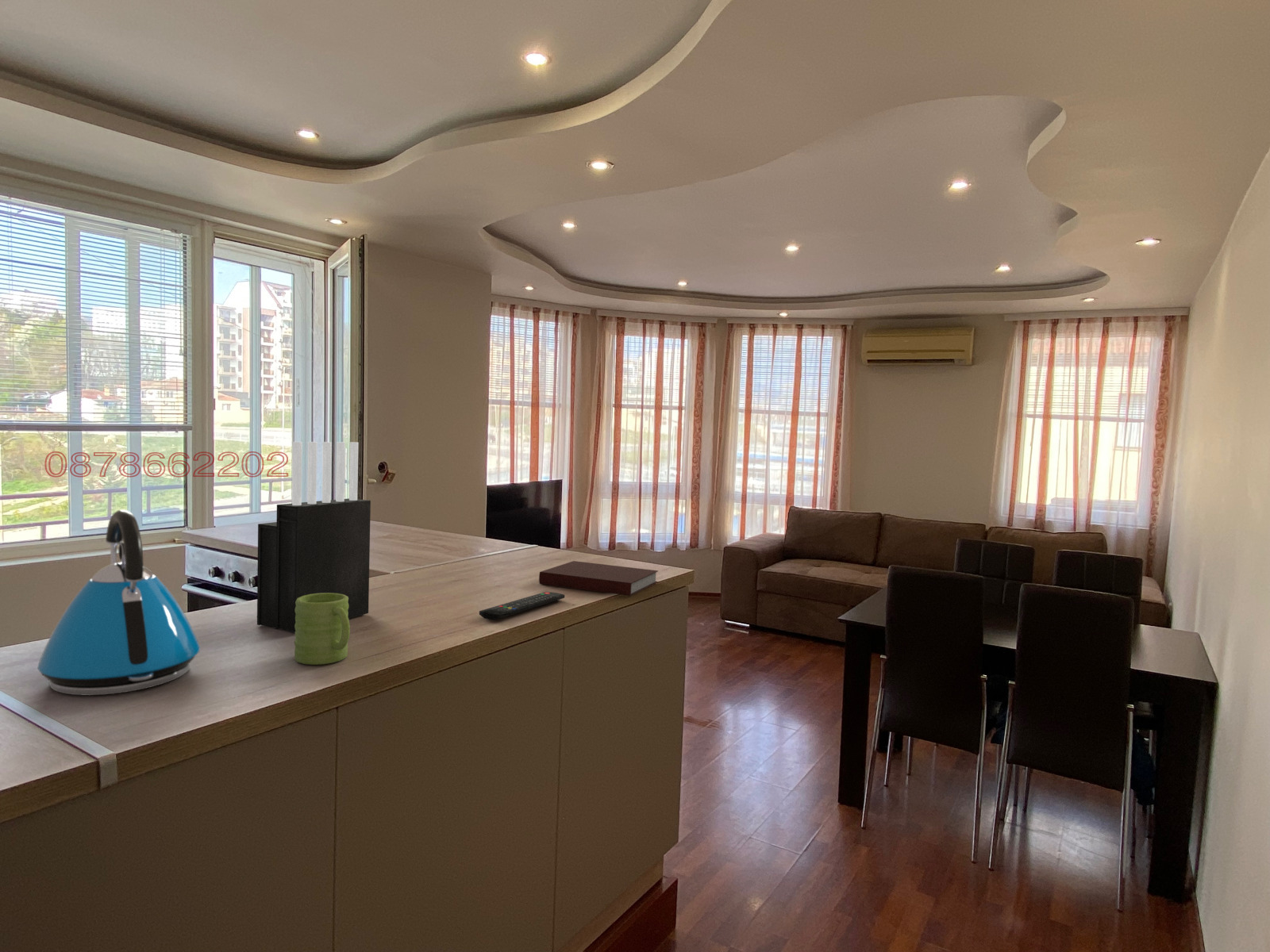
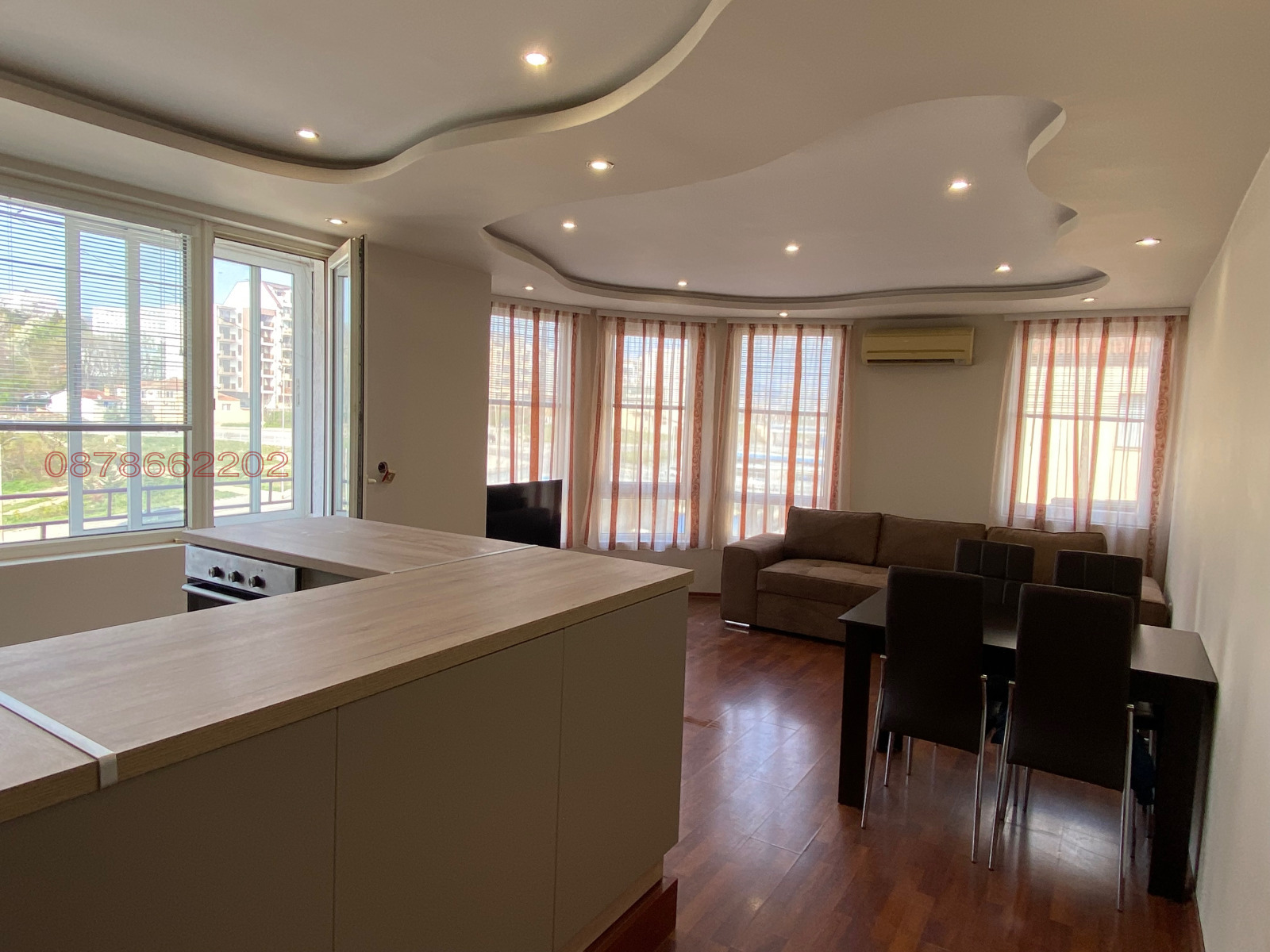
- knife block (312, 530)
- notebook (599, 577)
- remote control (525, 605)
- mug (328, 630)
- kettle (124, 593)
